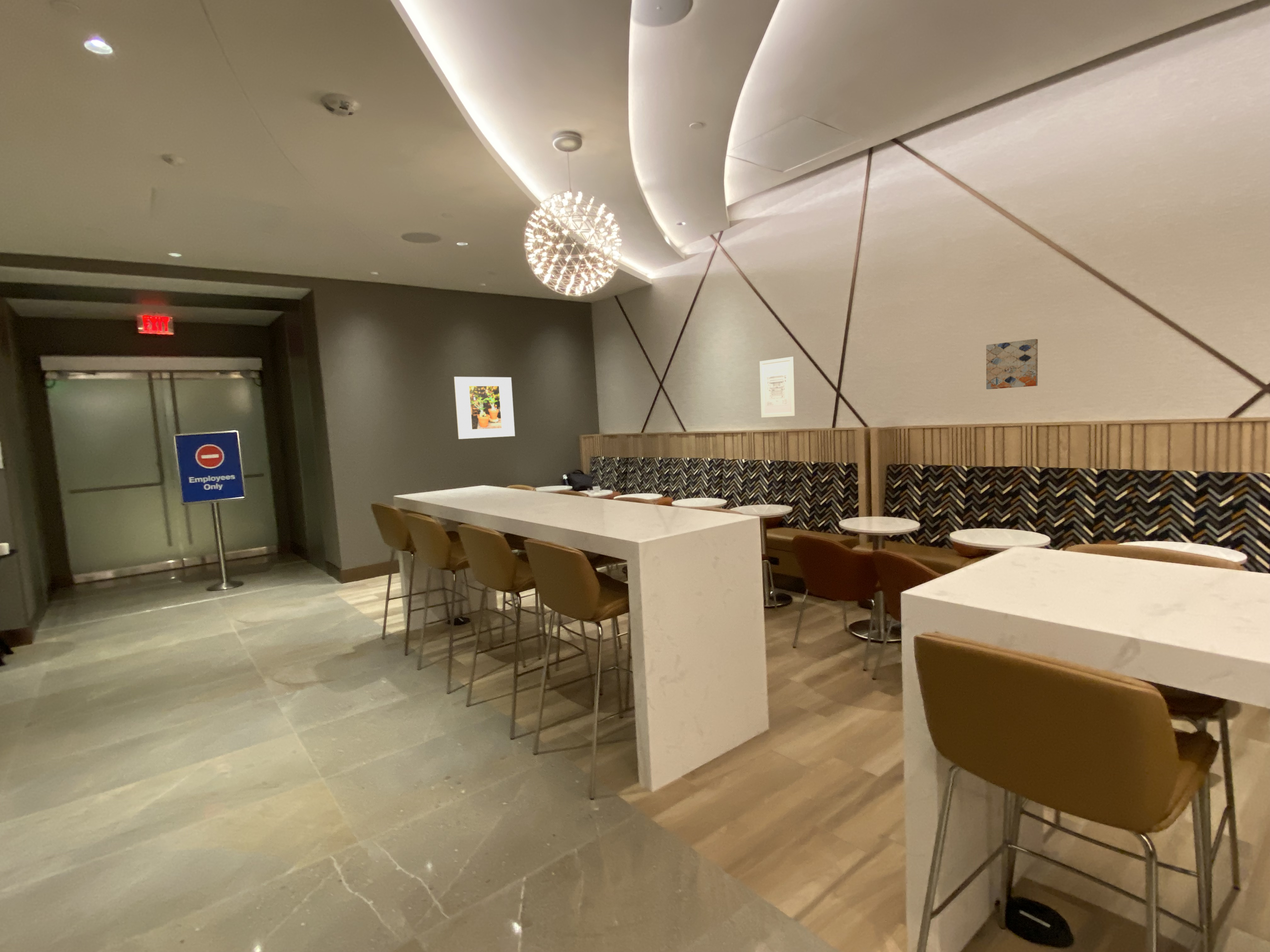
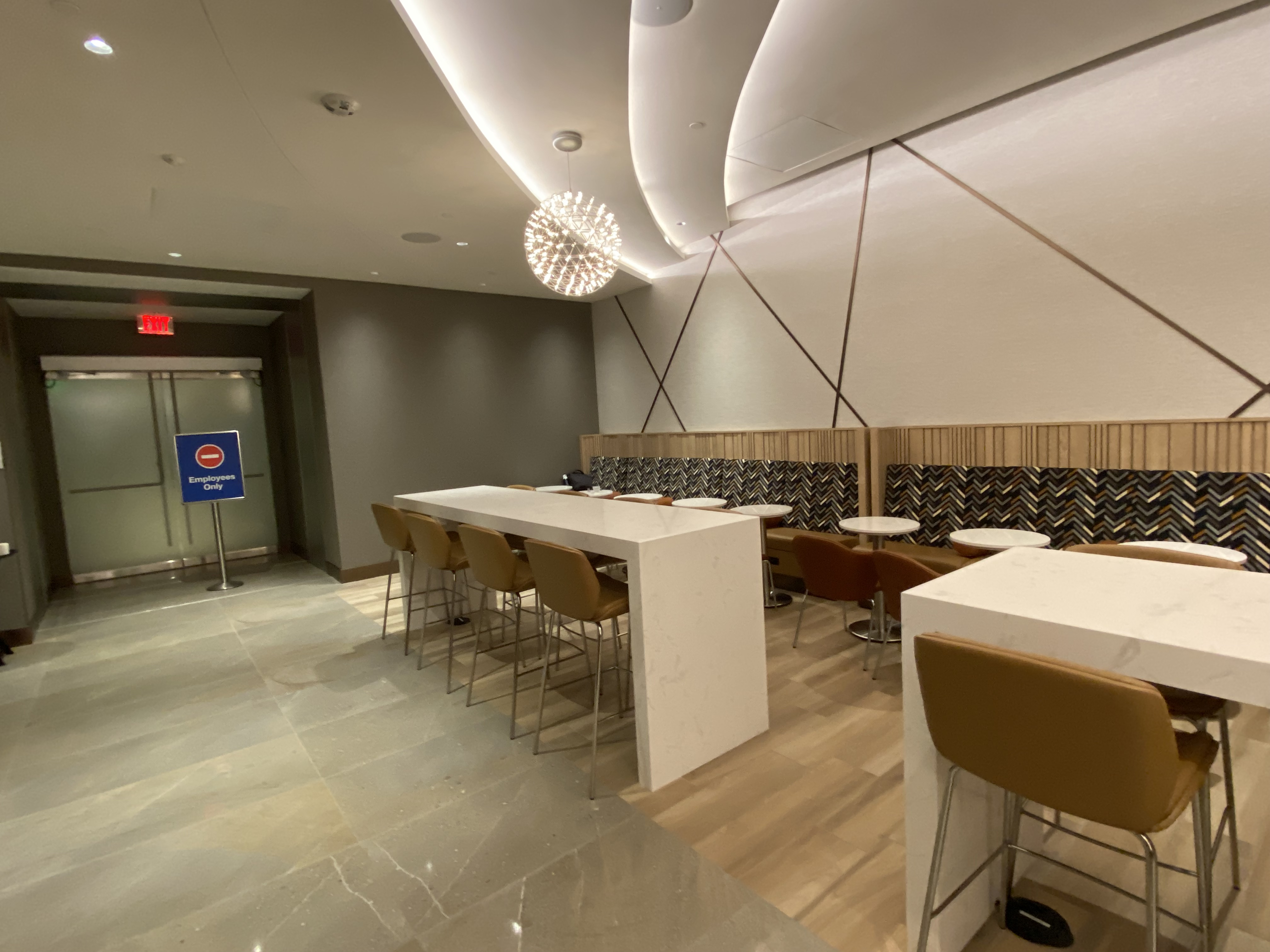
- wall art (1011, 365)
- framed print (485, 407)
- wall art (777, 388)
